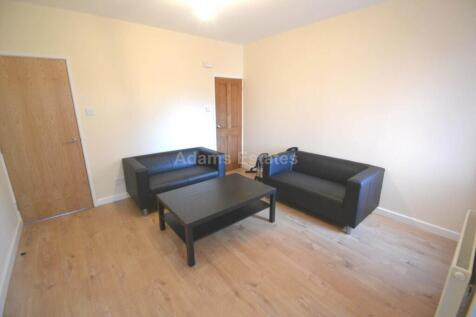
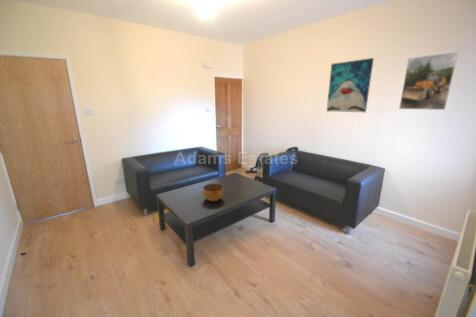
+ bowl (213, 193)
+ wall art (348, 87)
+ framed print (426, 83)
